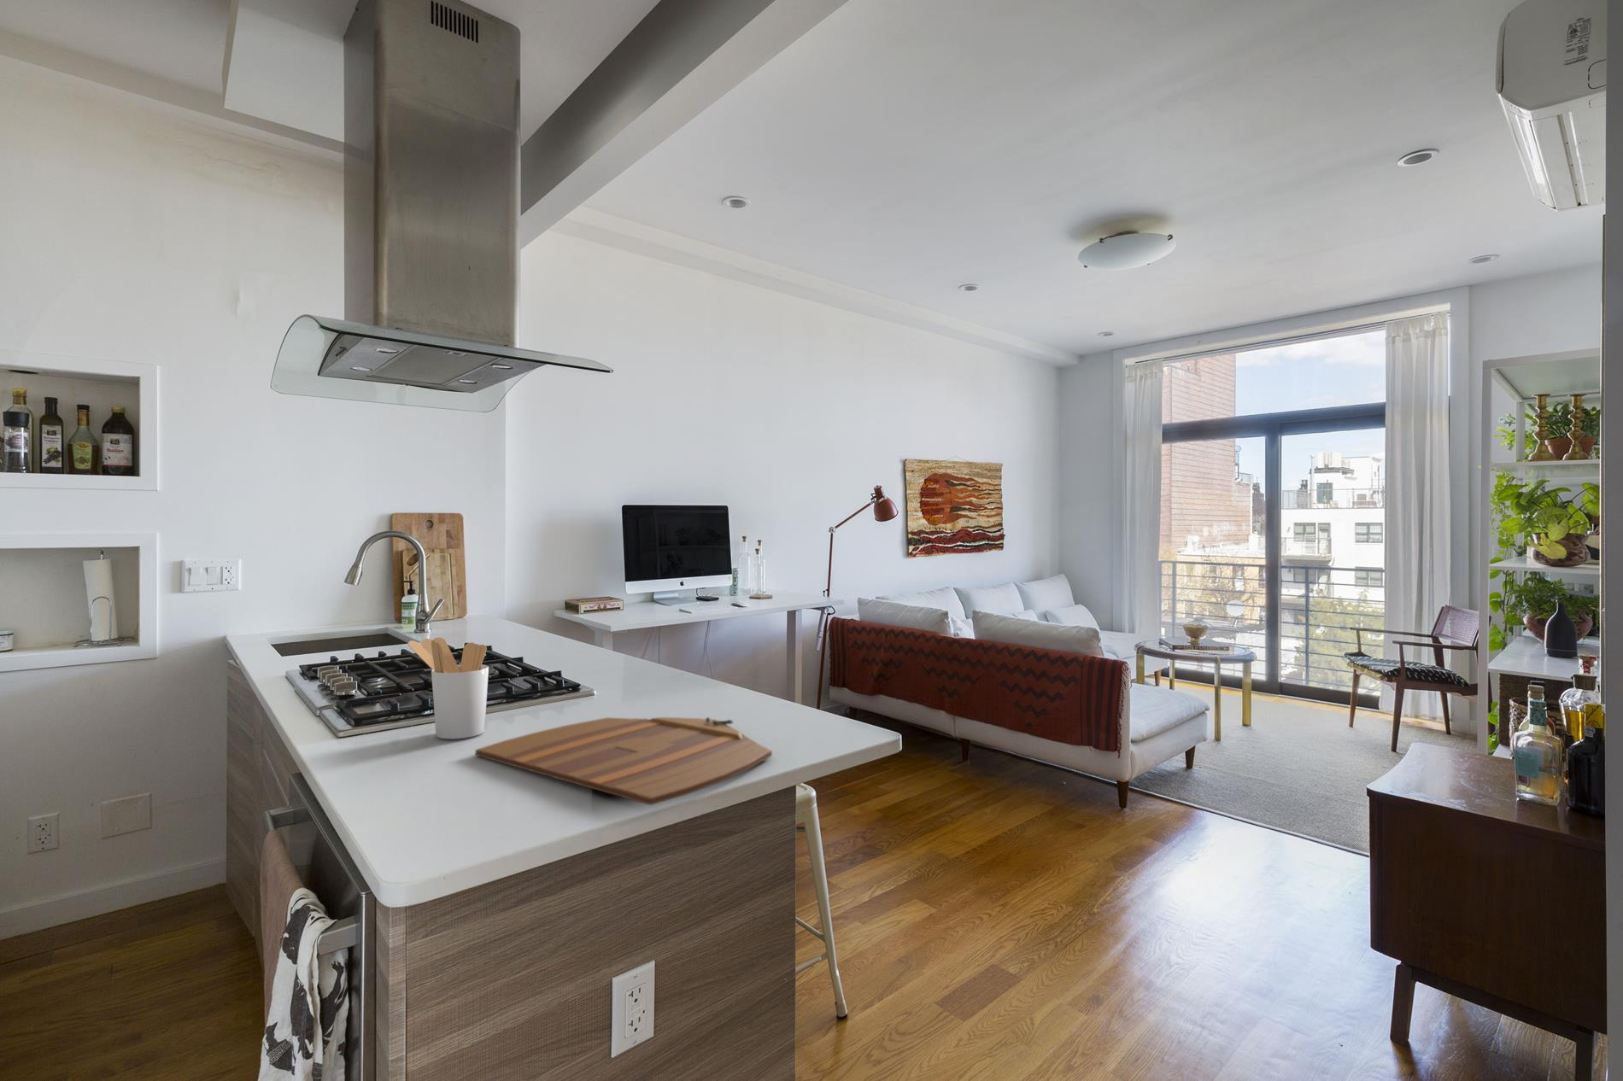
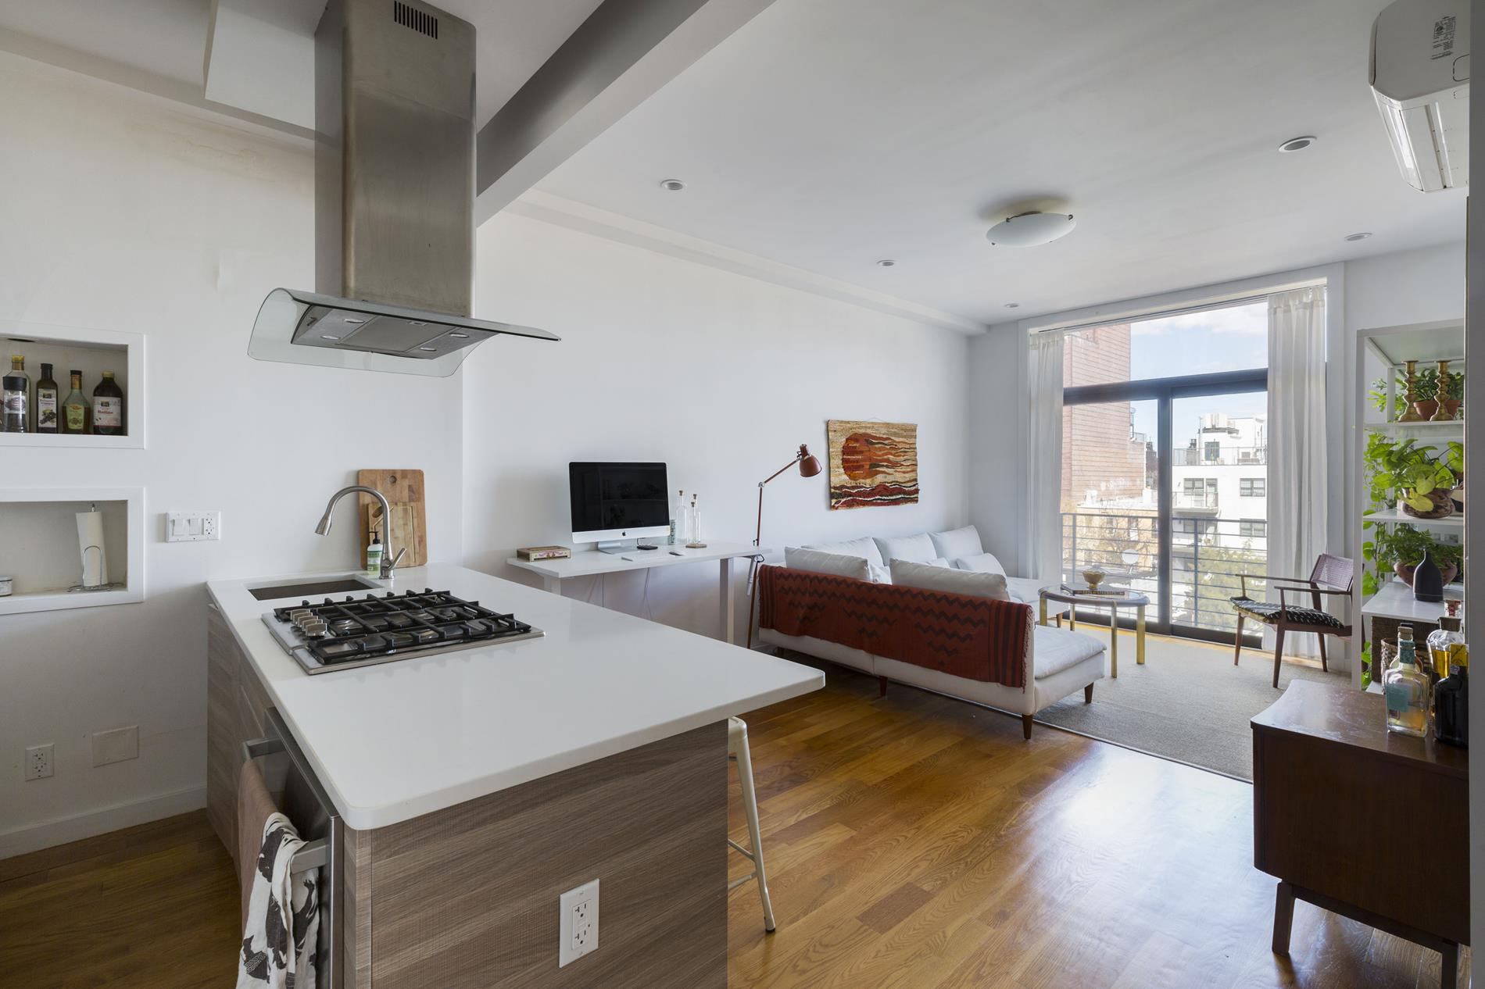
- utensil holder (449, 684)
- cutting board (648, 741)
